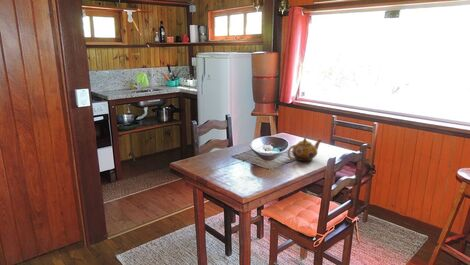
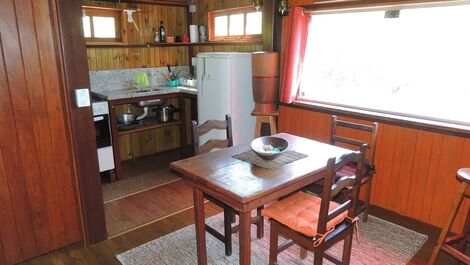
- teapot (304, 148)
